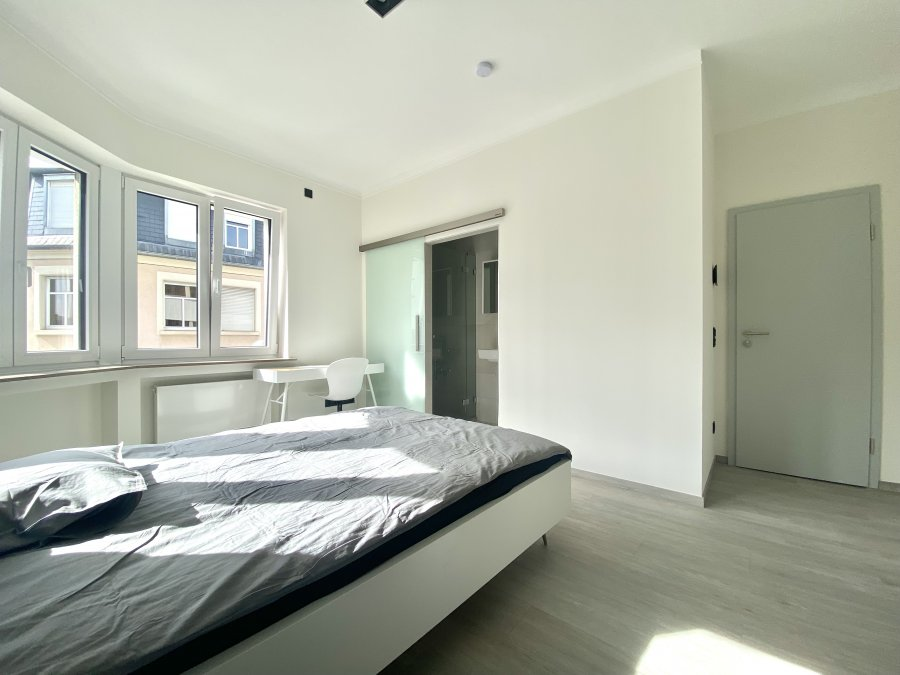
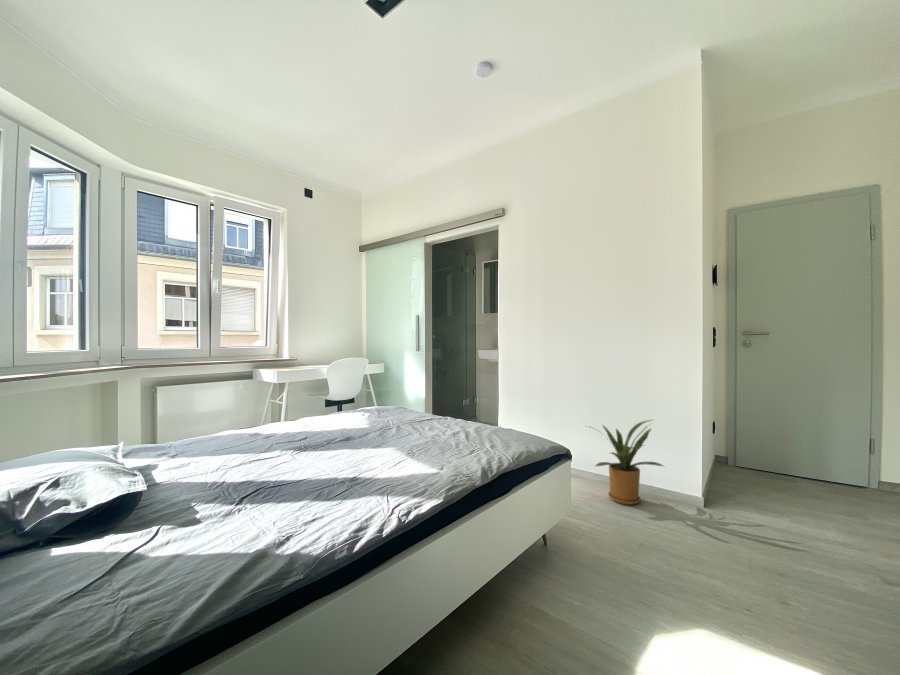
+ house plant (623, 457)
